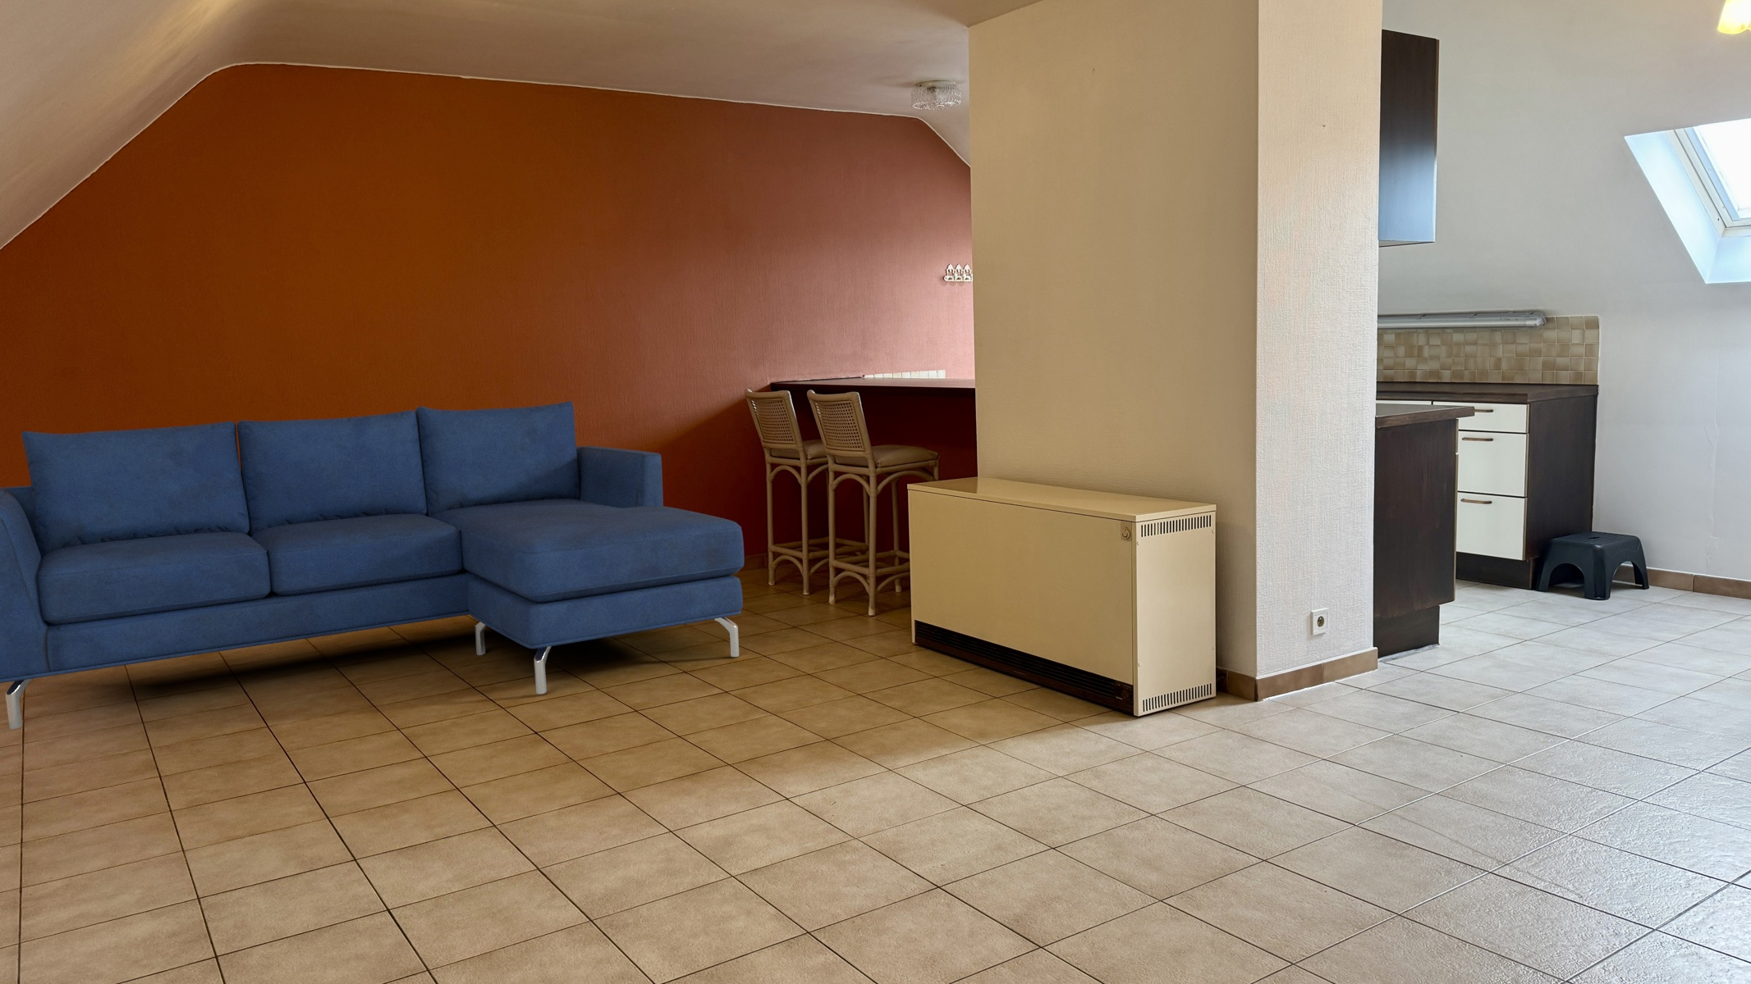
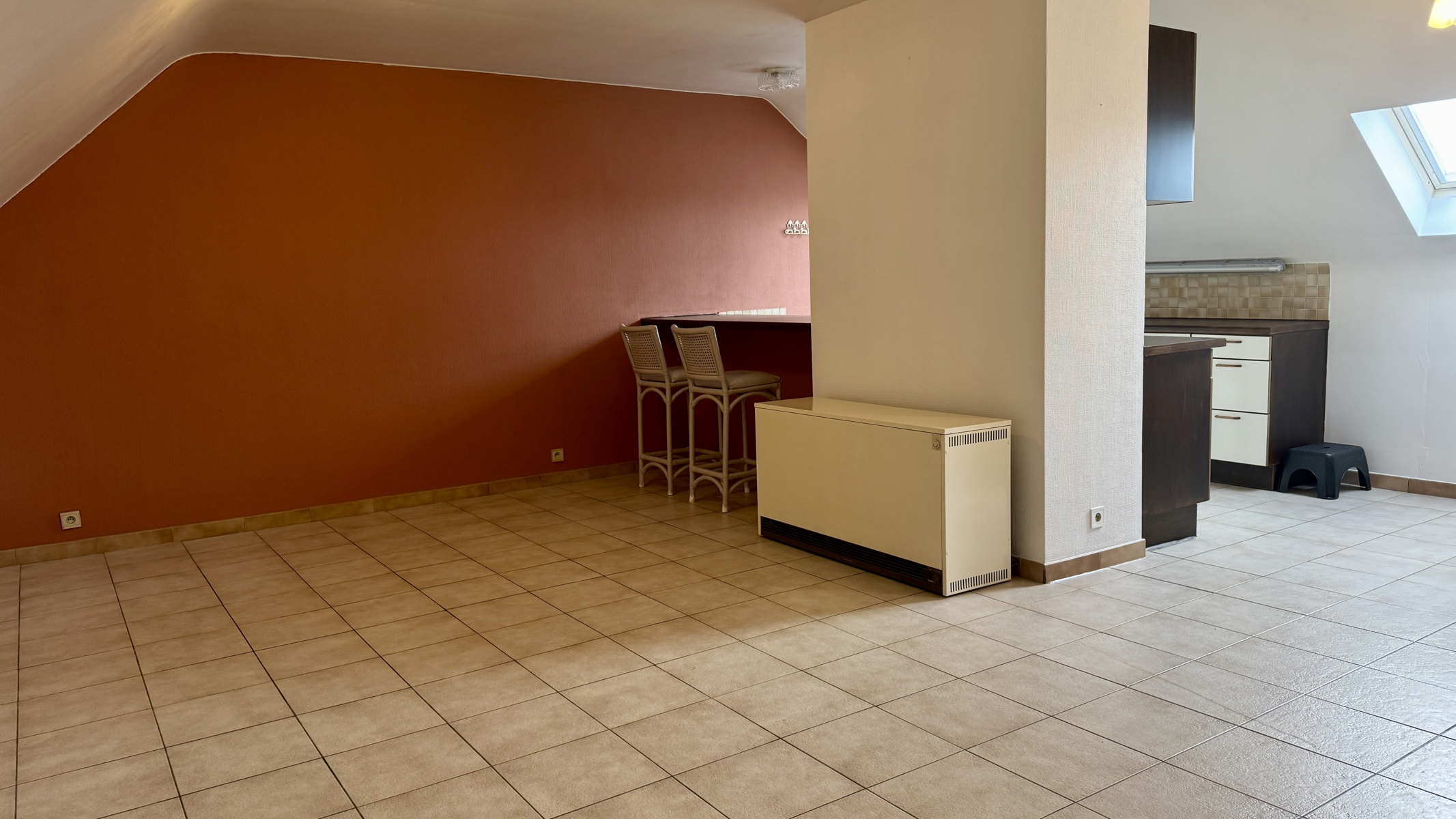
- sofa (368, 541)
